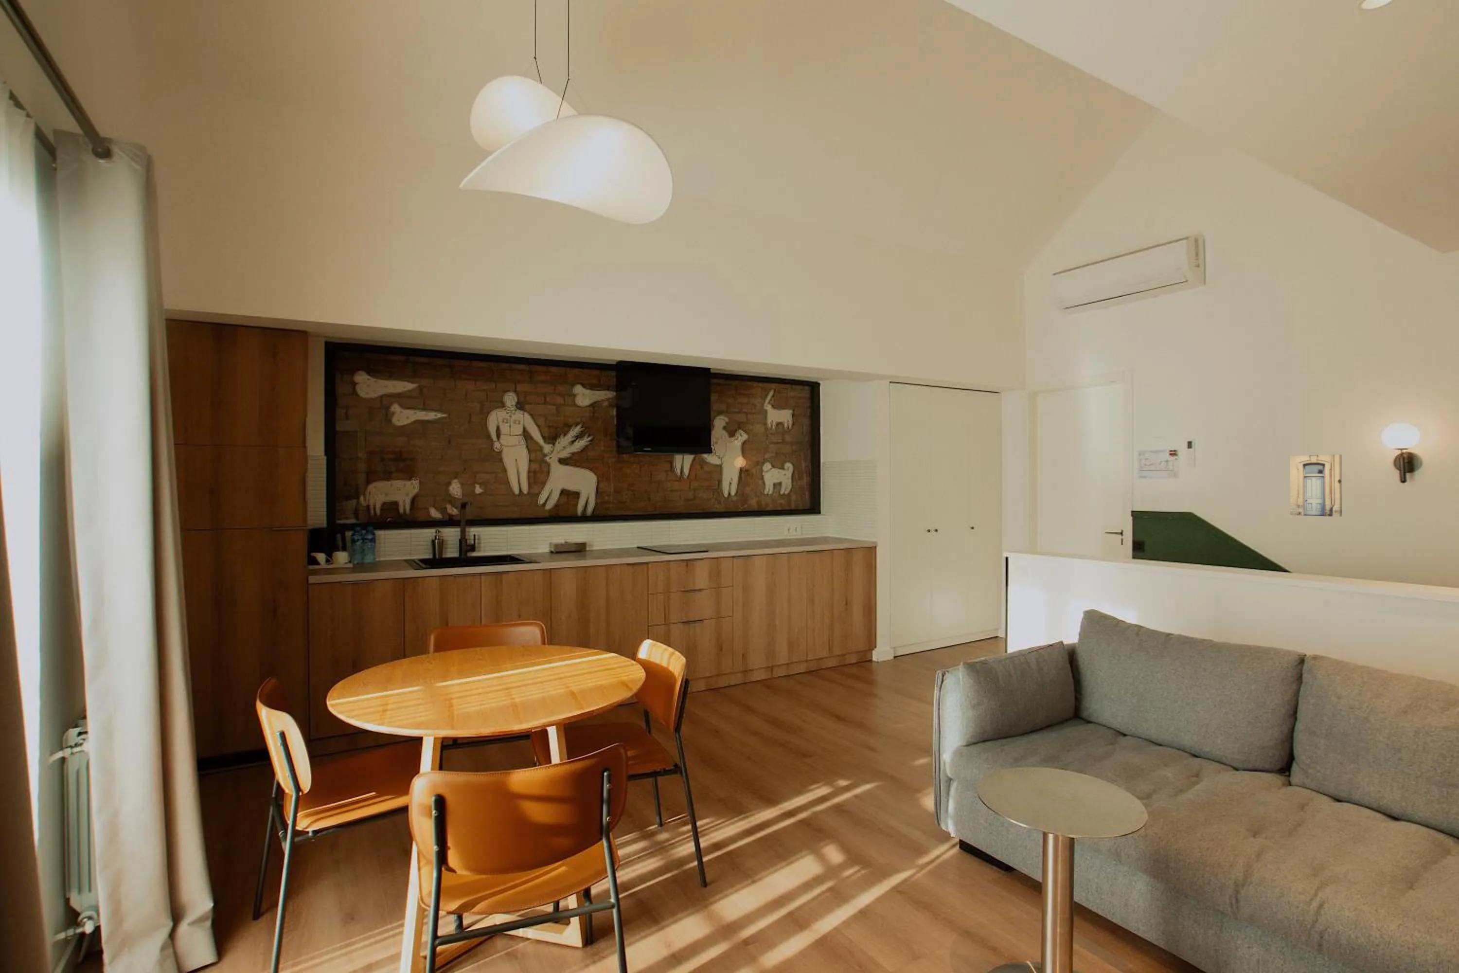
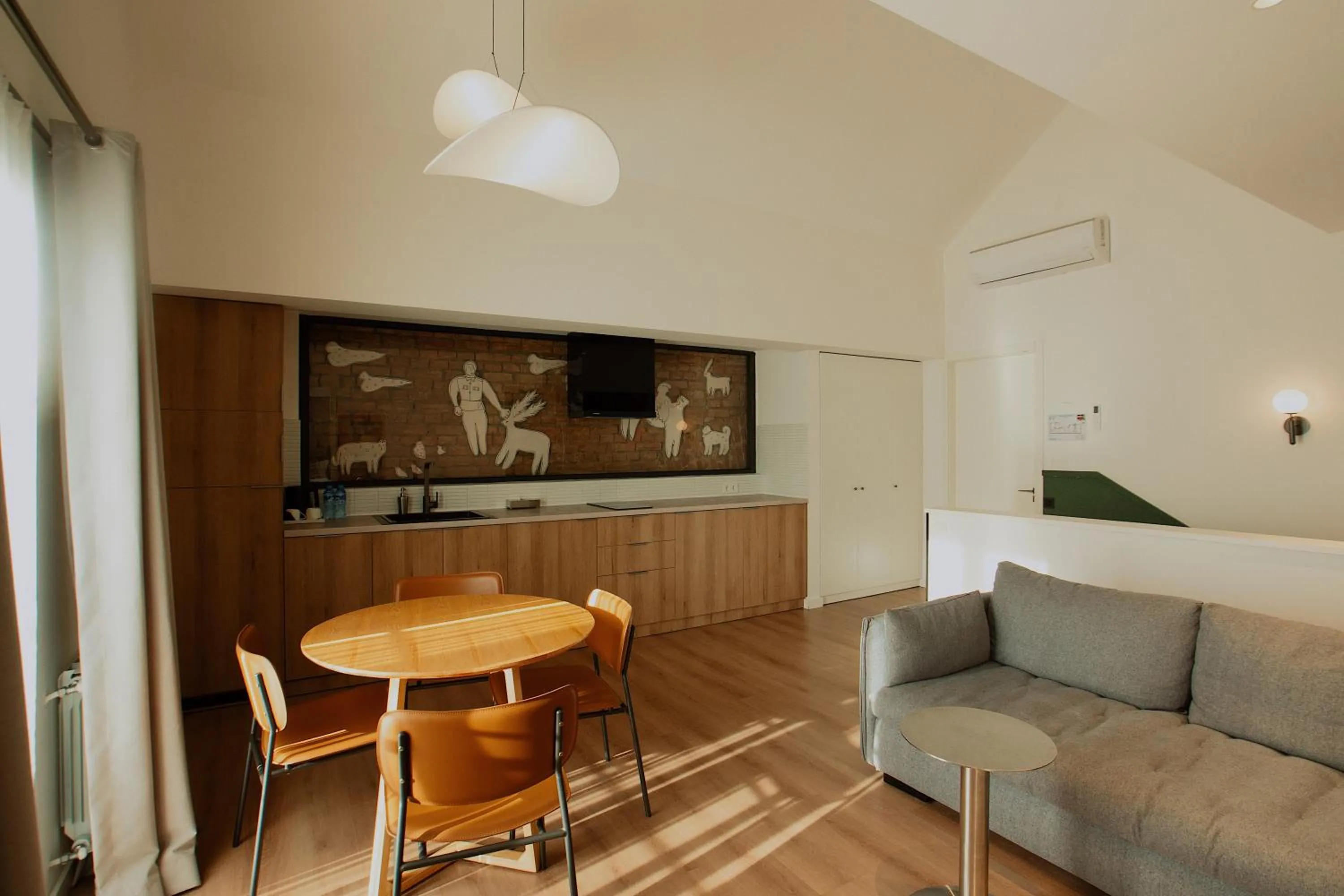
- wall art (1315, 485)
